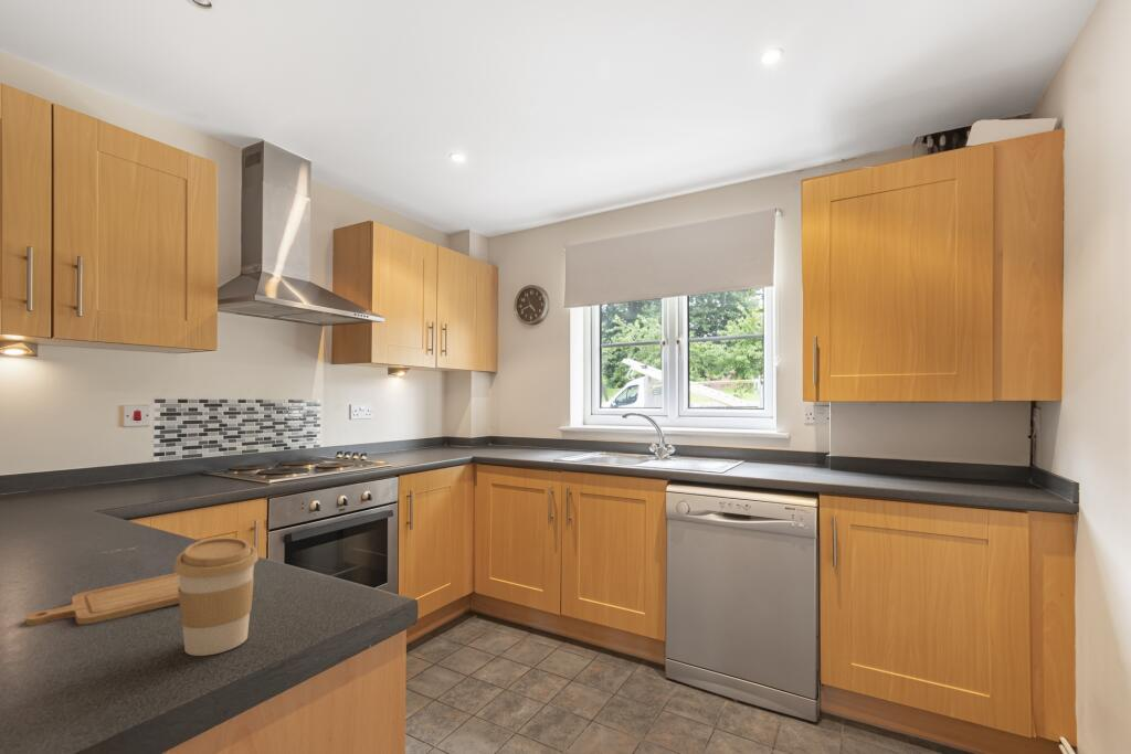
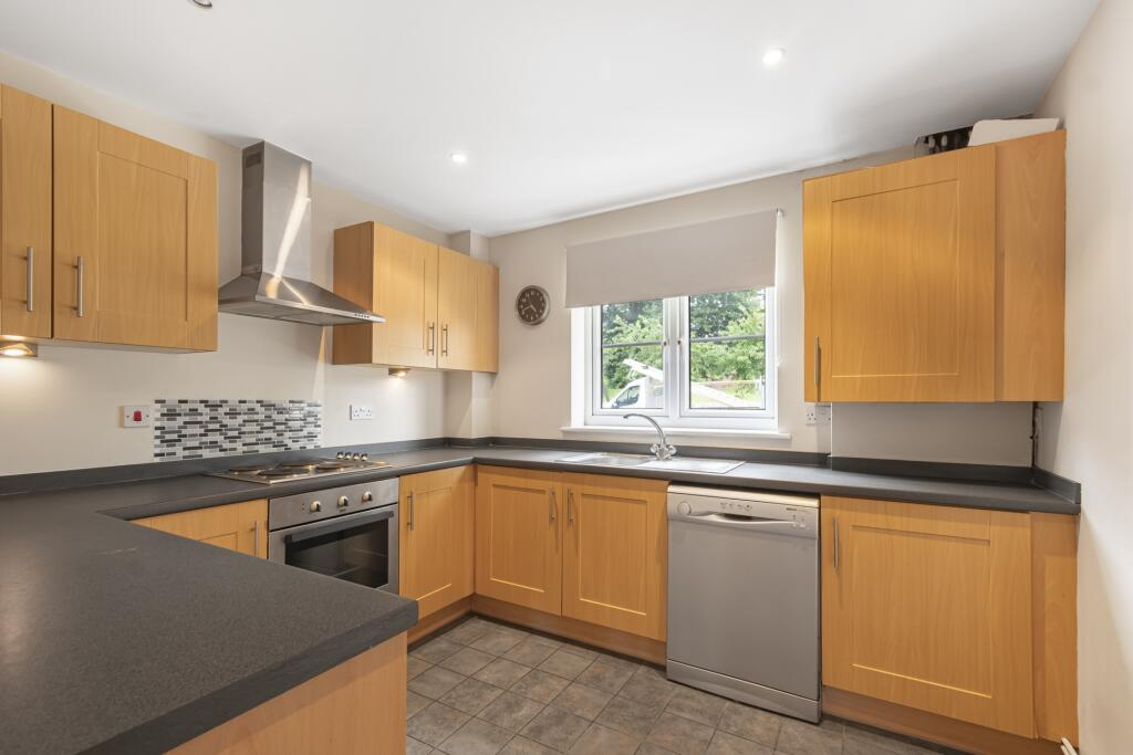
- chopping board (135, 596)
- coffee cup (216, 593)
